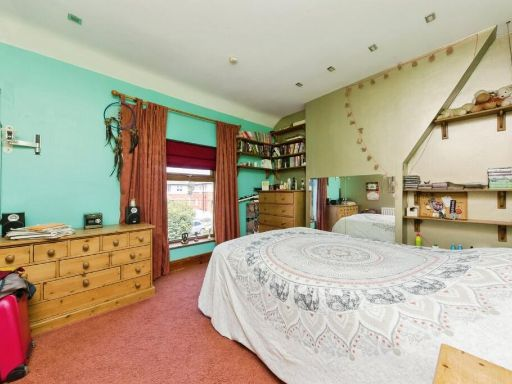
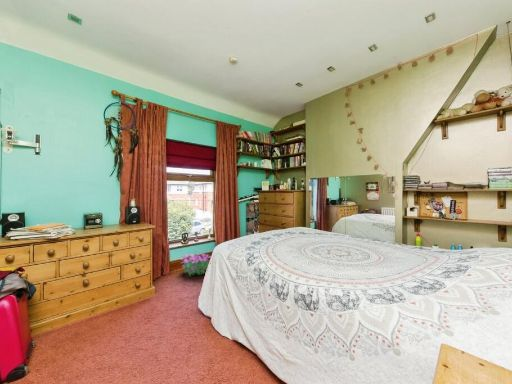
+ decorative plant (196, 262)
